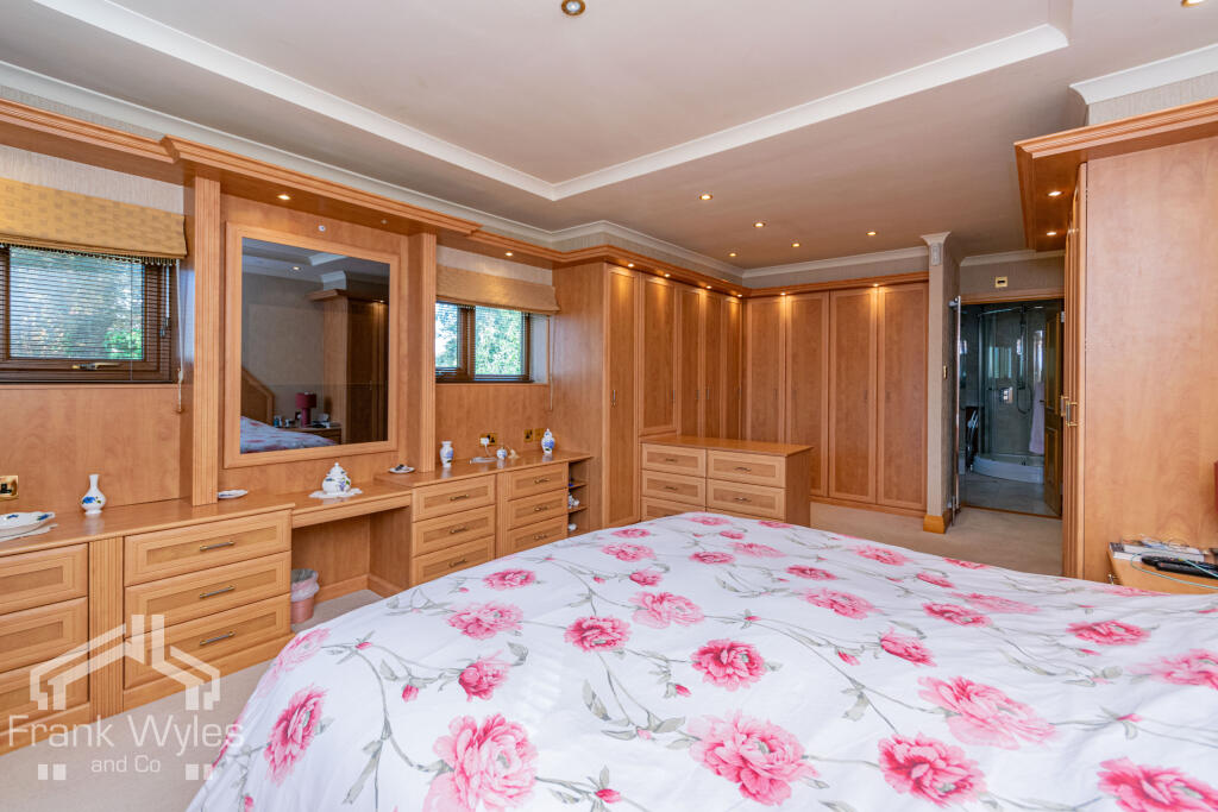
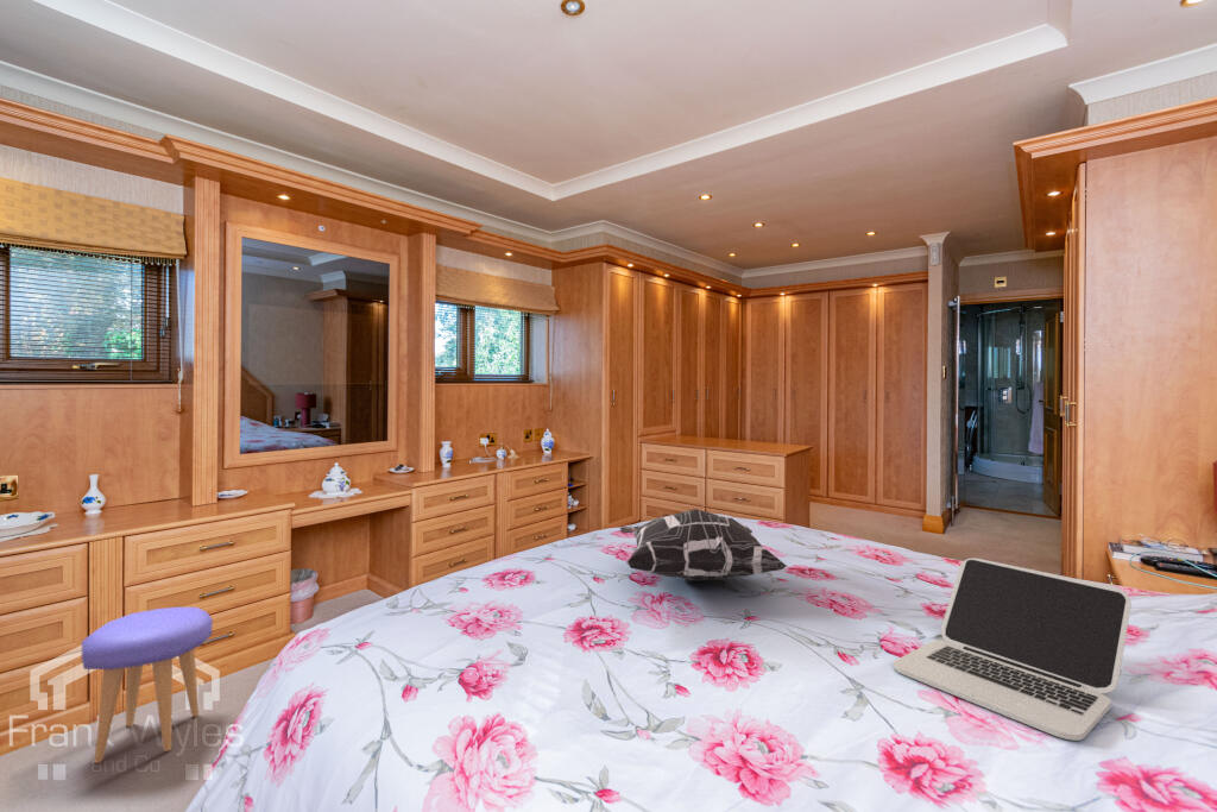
+ decorative pillow (692, 543)
+ stool (153, 678)
+ laptop (1008, 630)
